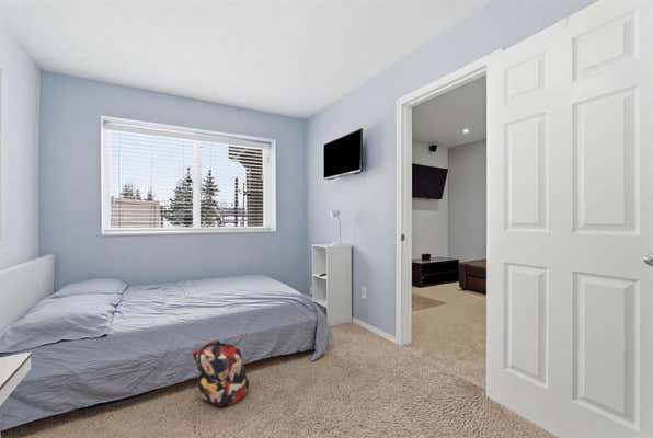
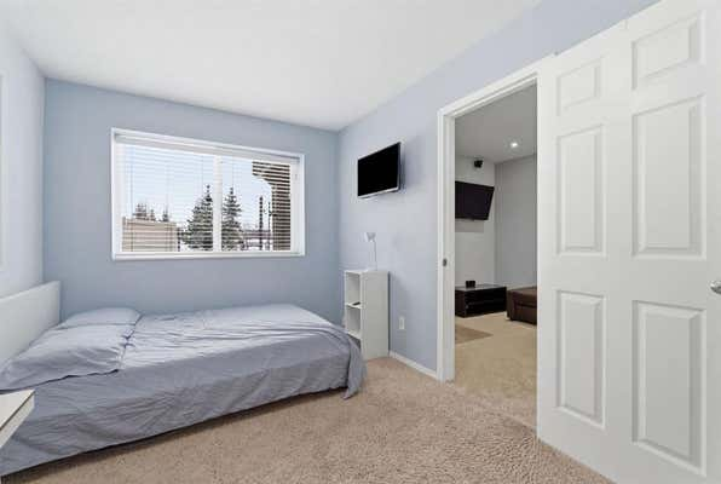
- backpack (221, 367)
